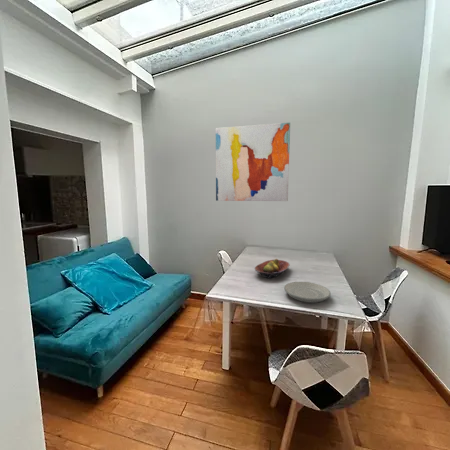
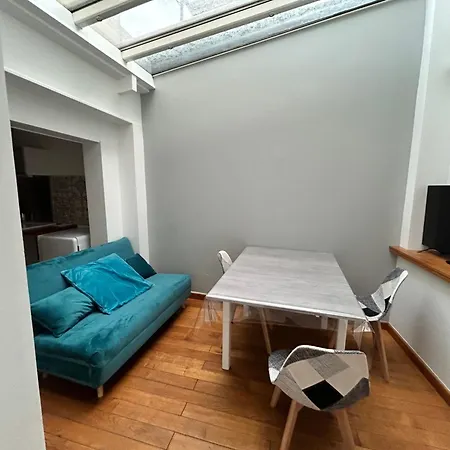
- plate (306, 292)
- fruit bowl (272, 266)
- wall art (251, 164)
